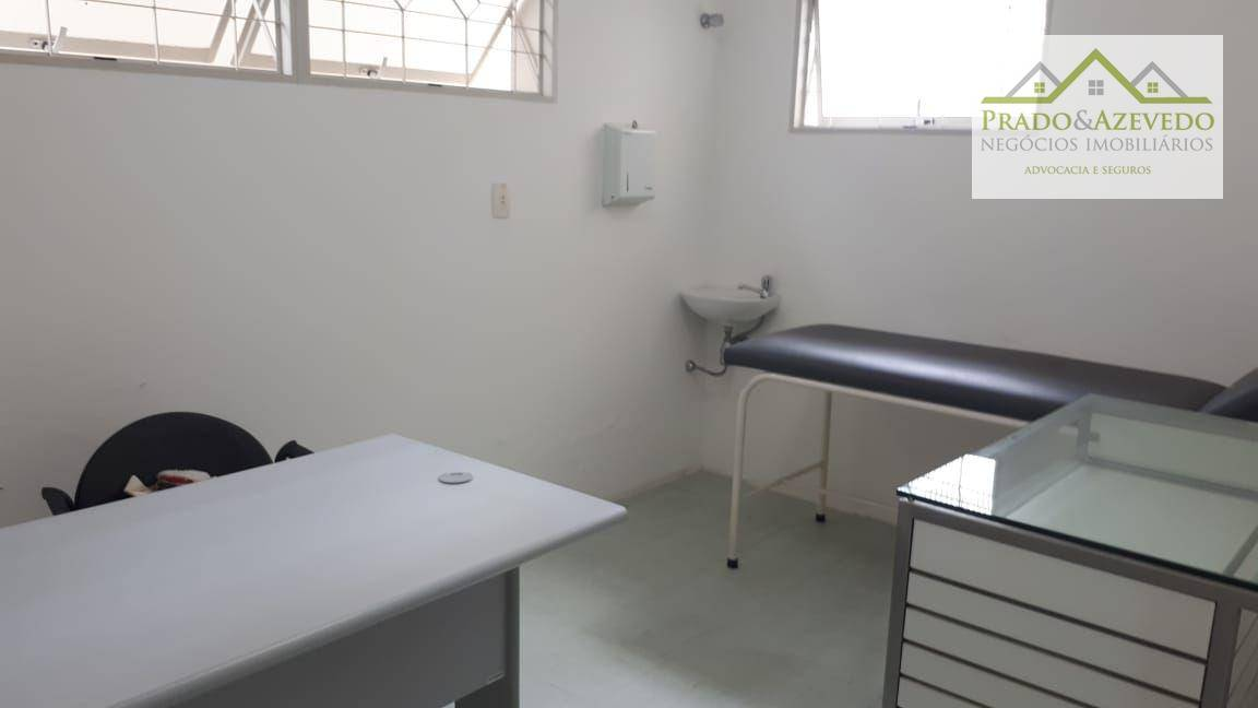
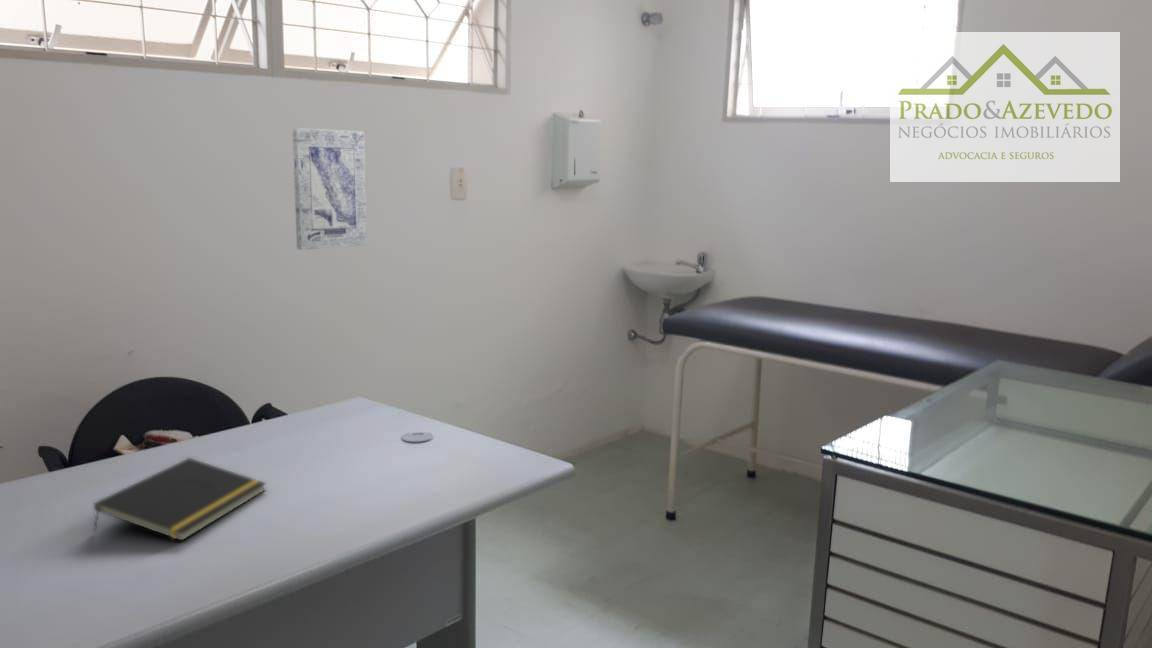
+ wall art (331, 189)
+ notepad (185, 495)
